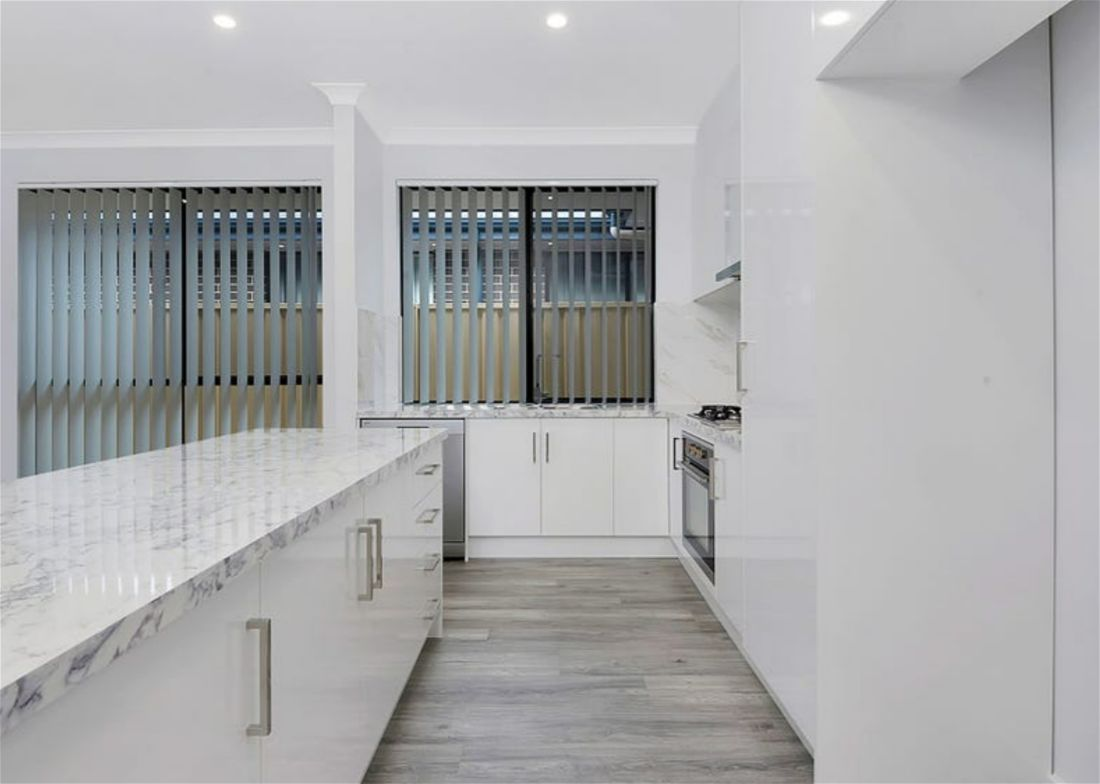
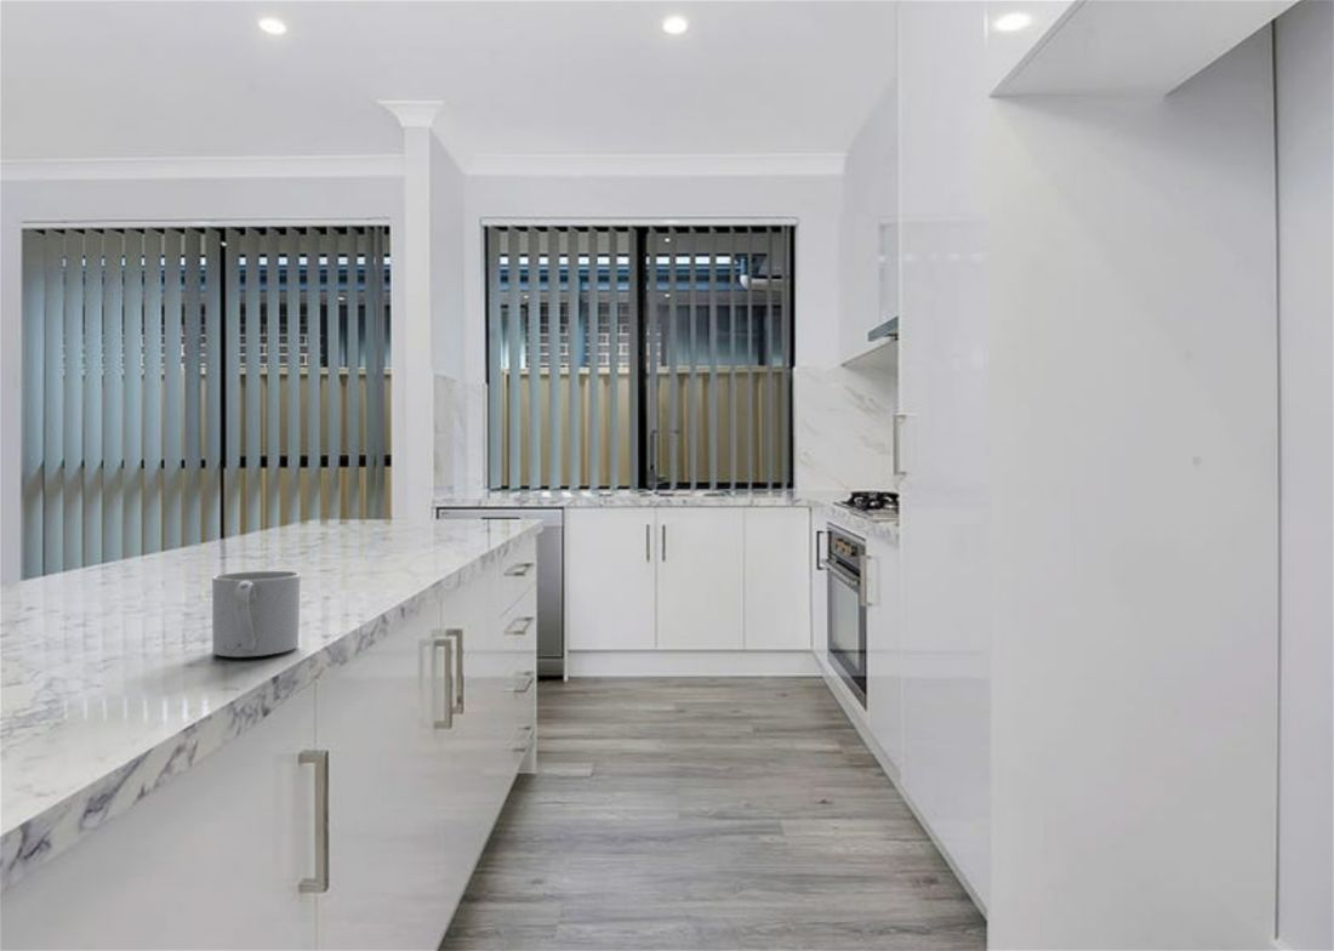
+ mug (253, 614)
